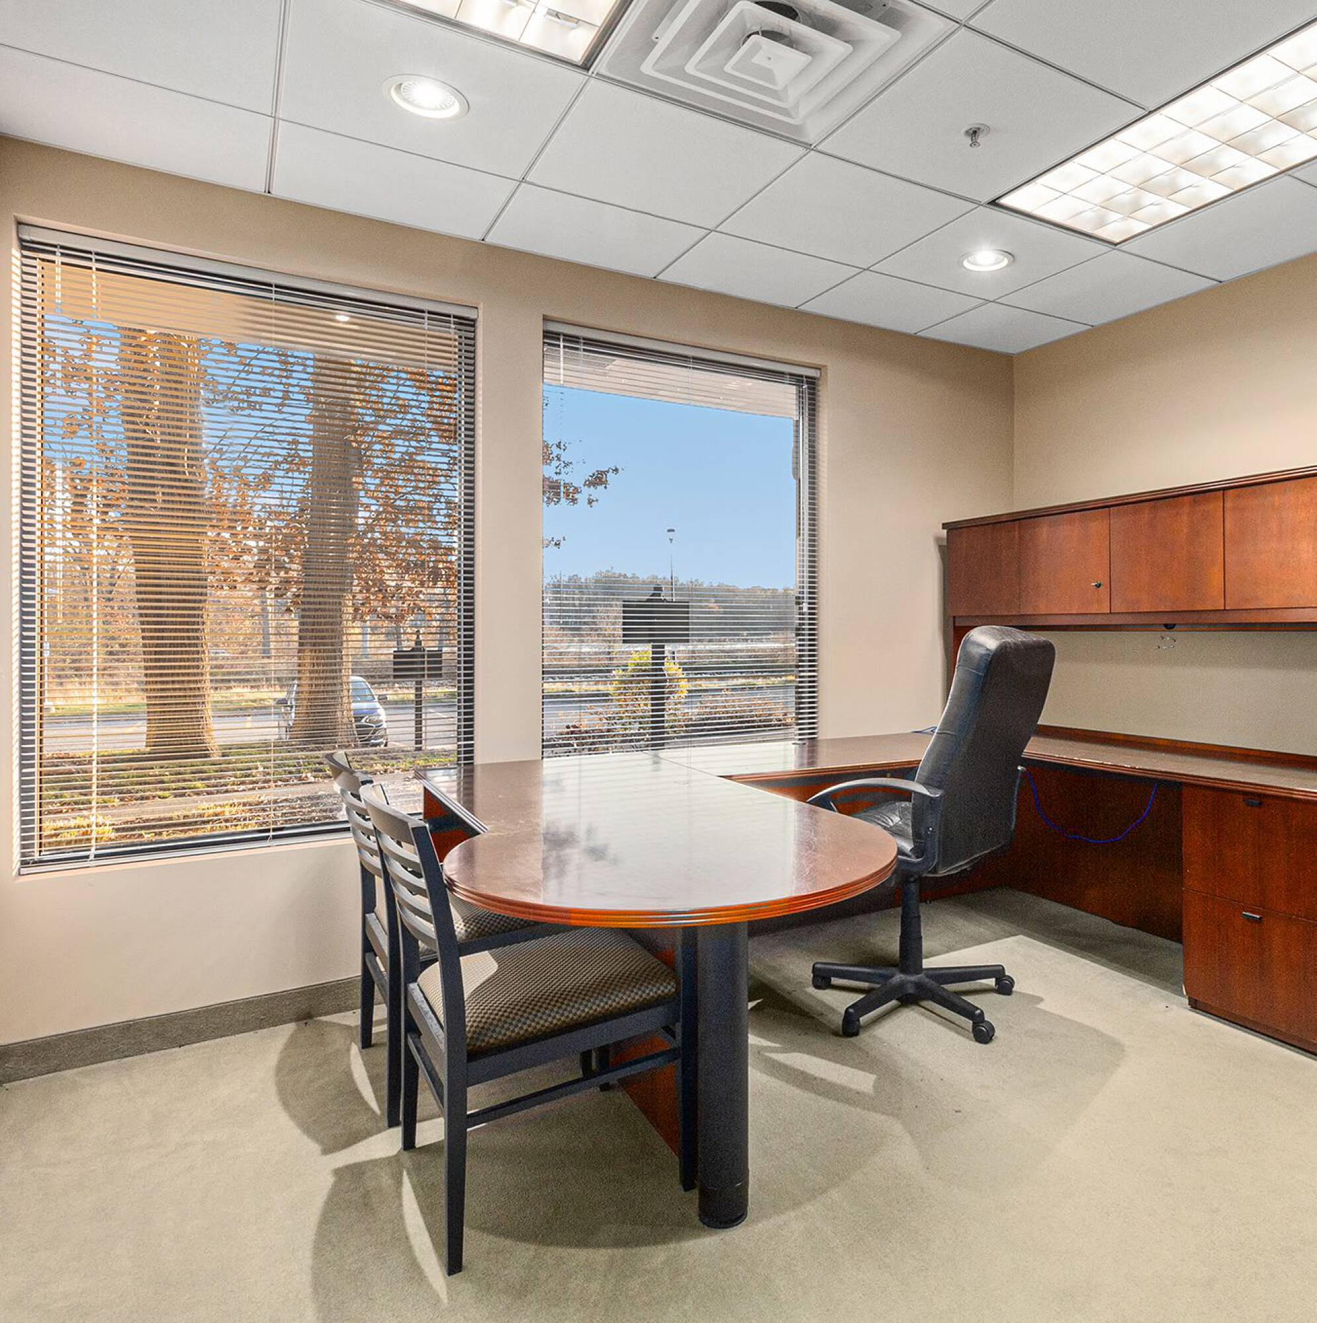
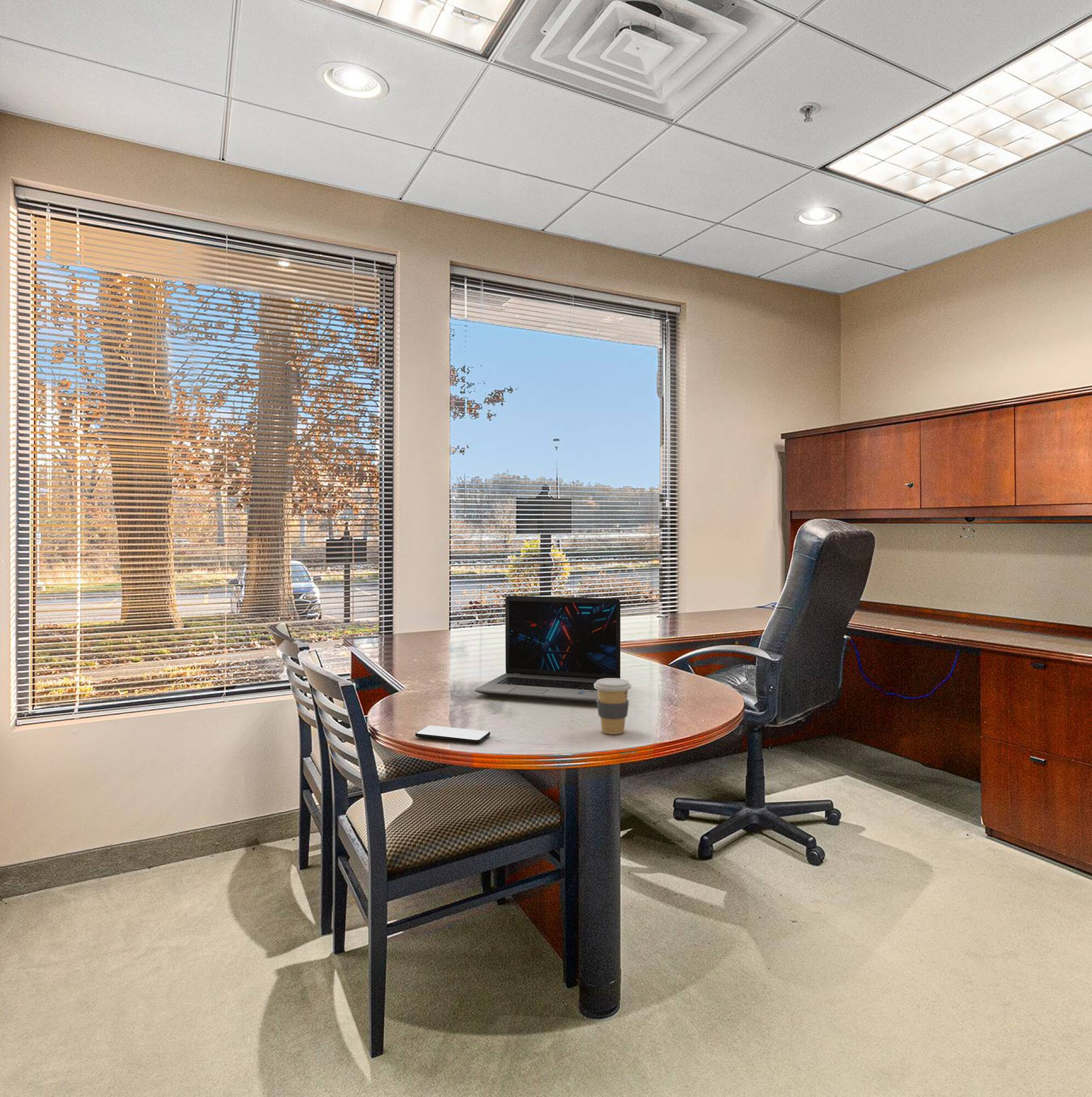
+ laptop (549, 646)
+ coffee cup (612, 706)
+ smartphone (453, 734)
